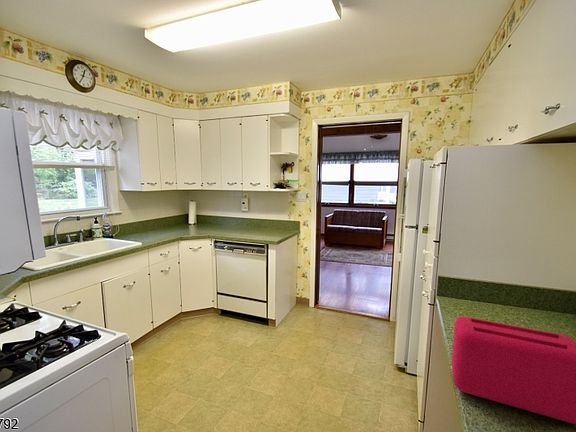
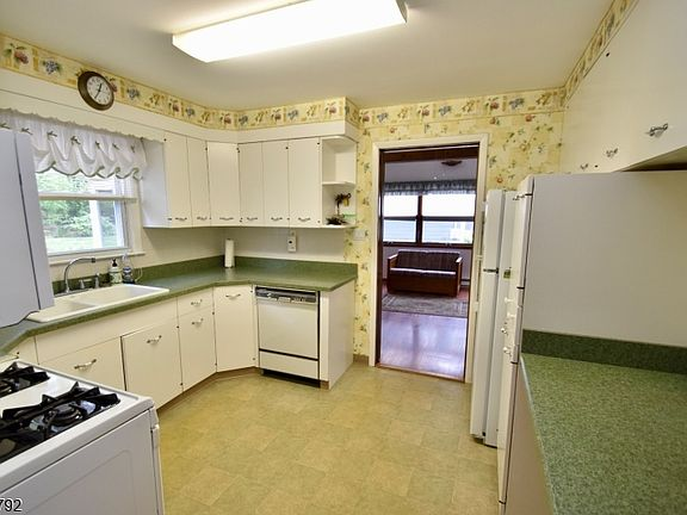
- toaster (511, 363)
